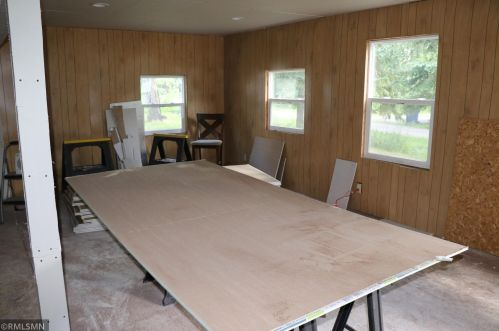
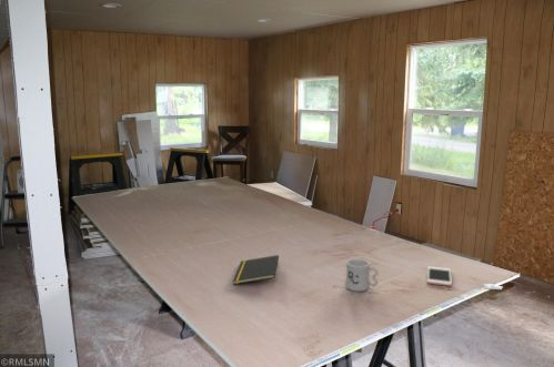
+ mug (361, 275)
+ notepad (256, 268)
+ cell phone (439, 275)
